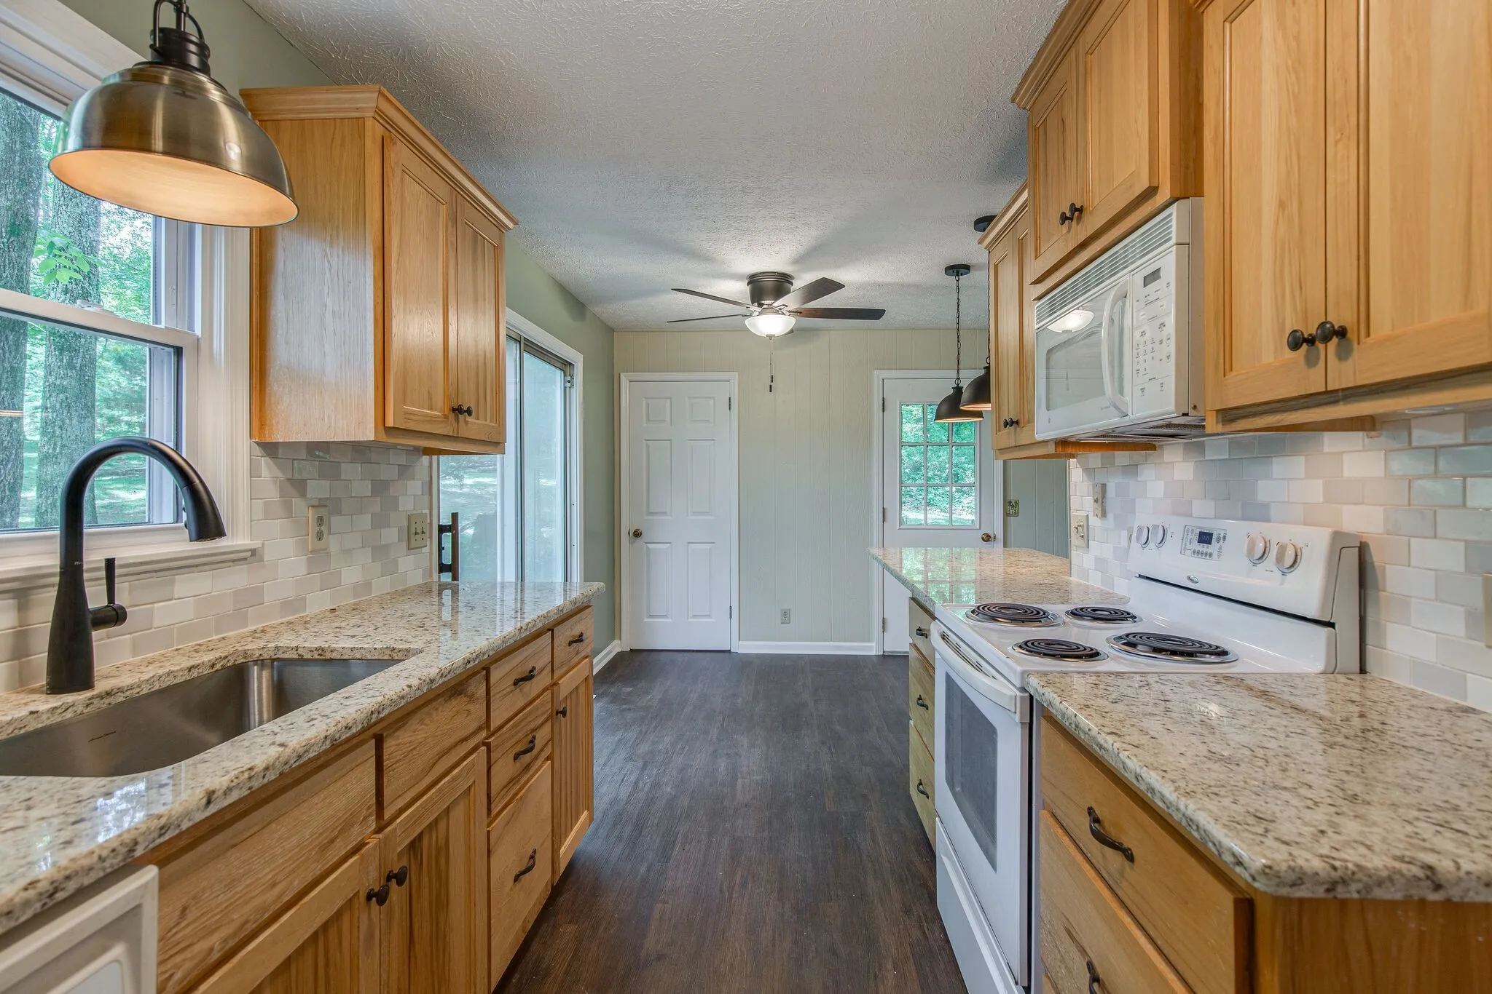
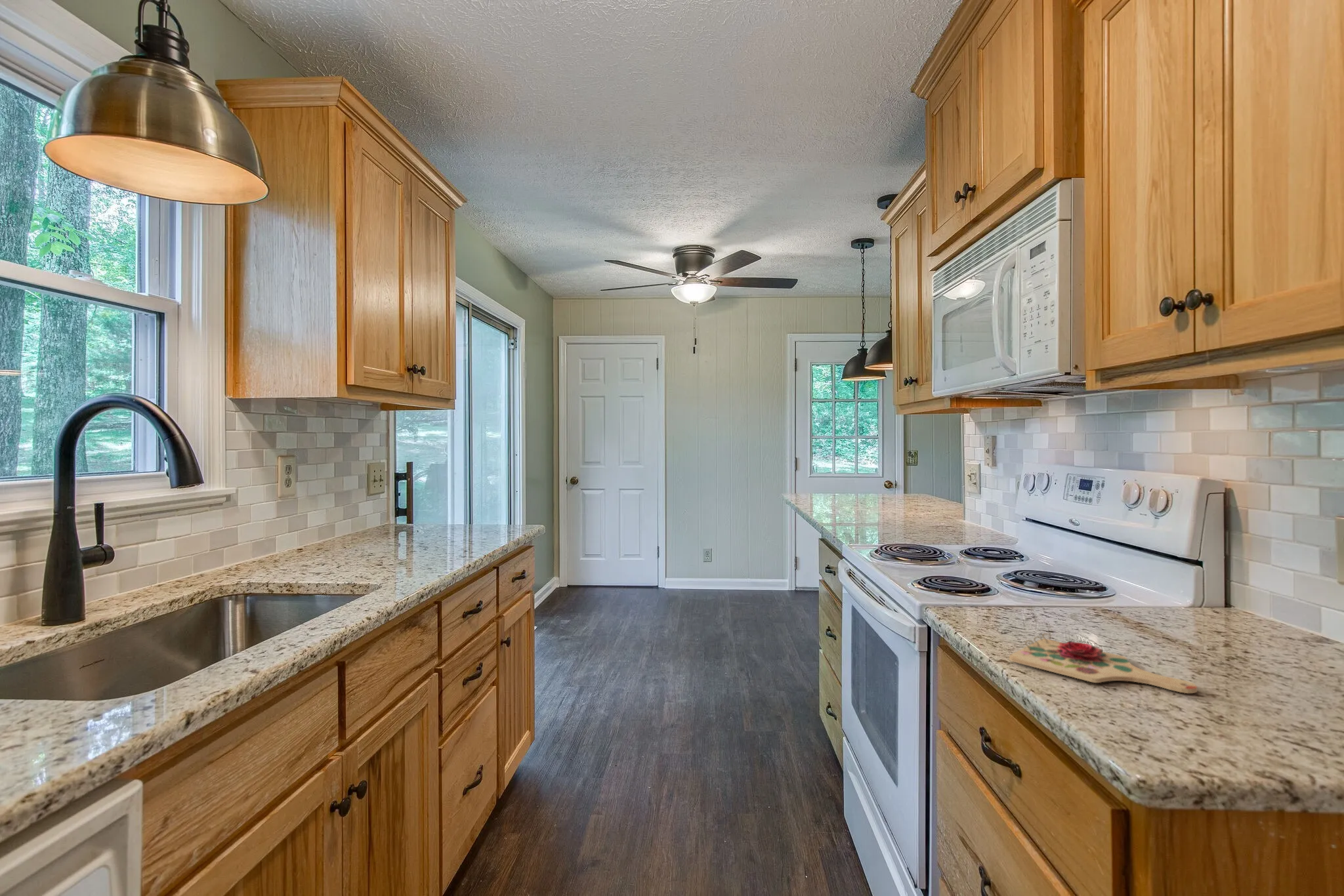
+ cutting board (1103, 661)
